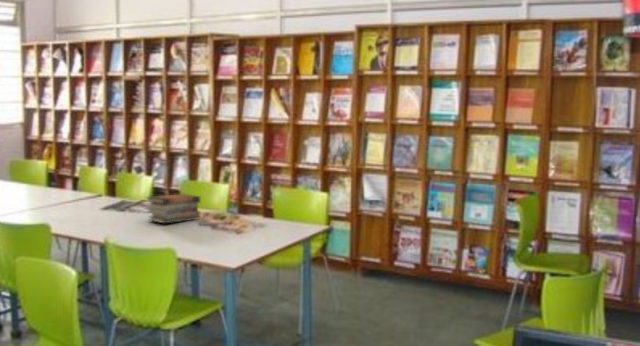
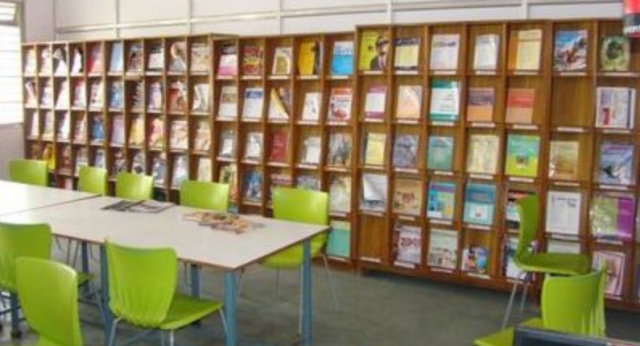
- book stack (173, 208)
